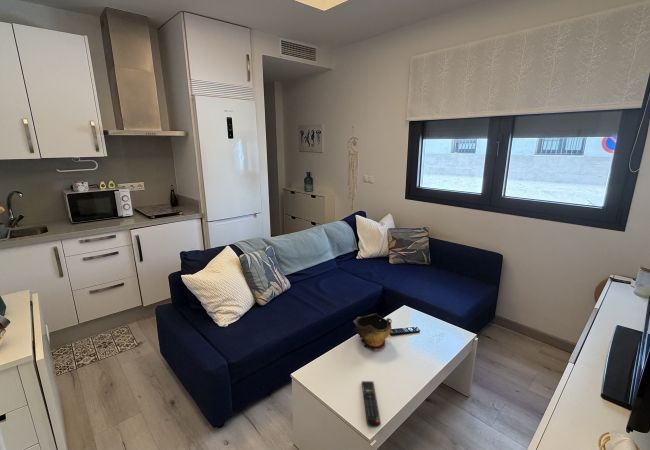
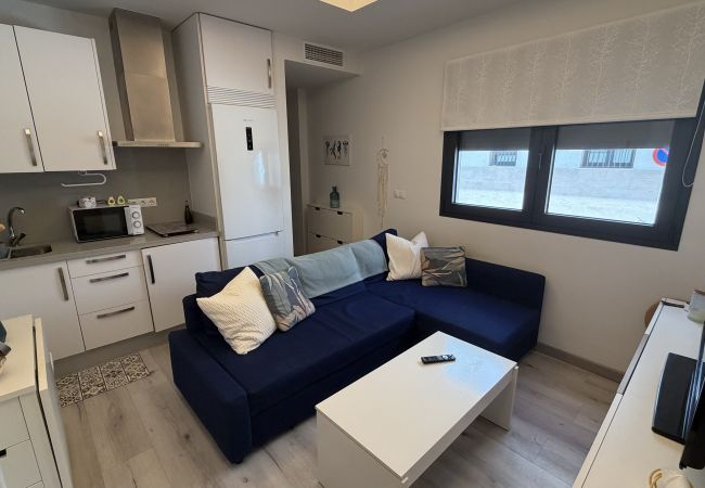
- remote control (370, 402)
- decorative bowl (371, 328)
